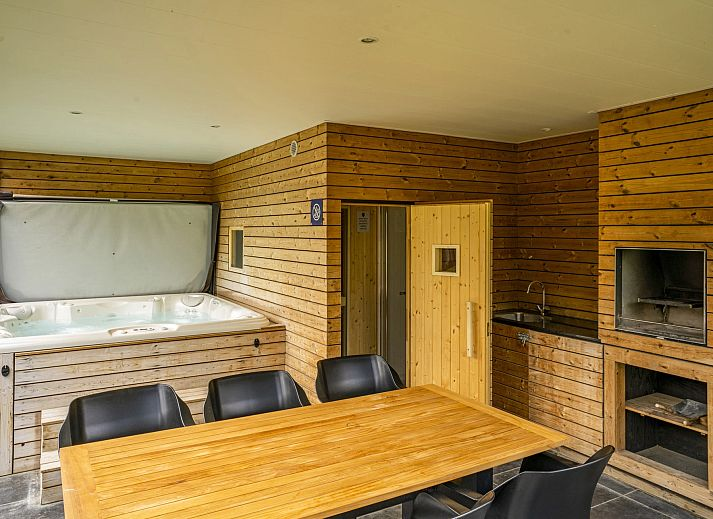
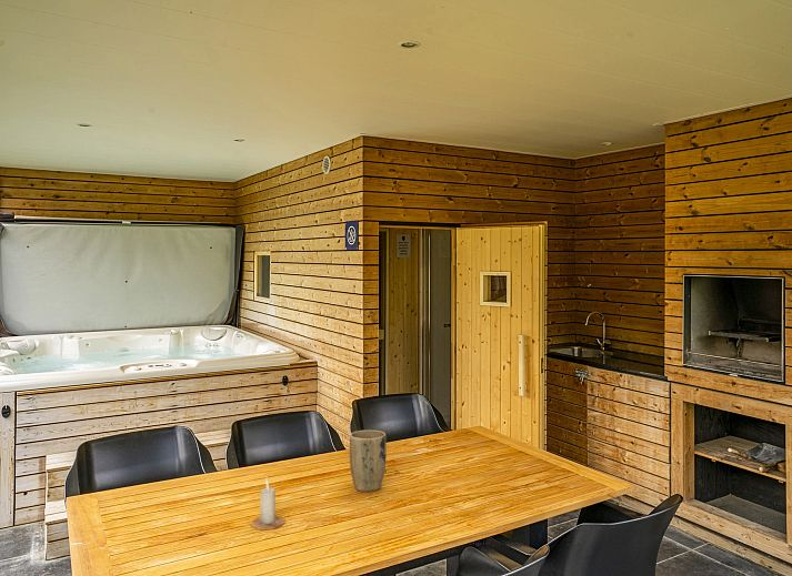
+ candle (268, 499)
+ plant pot (368, 461)
